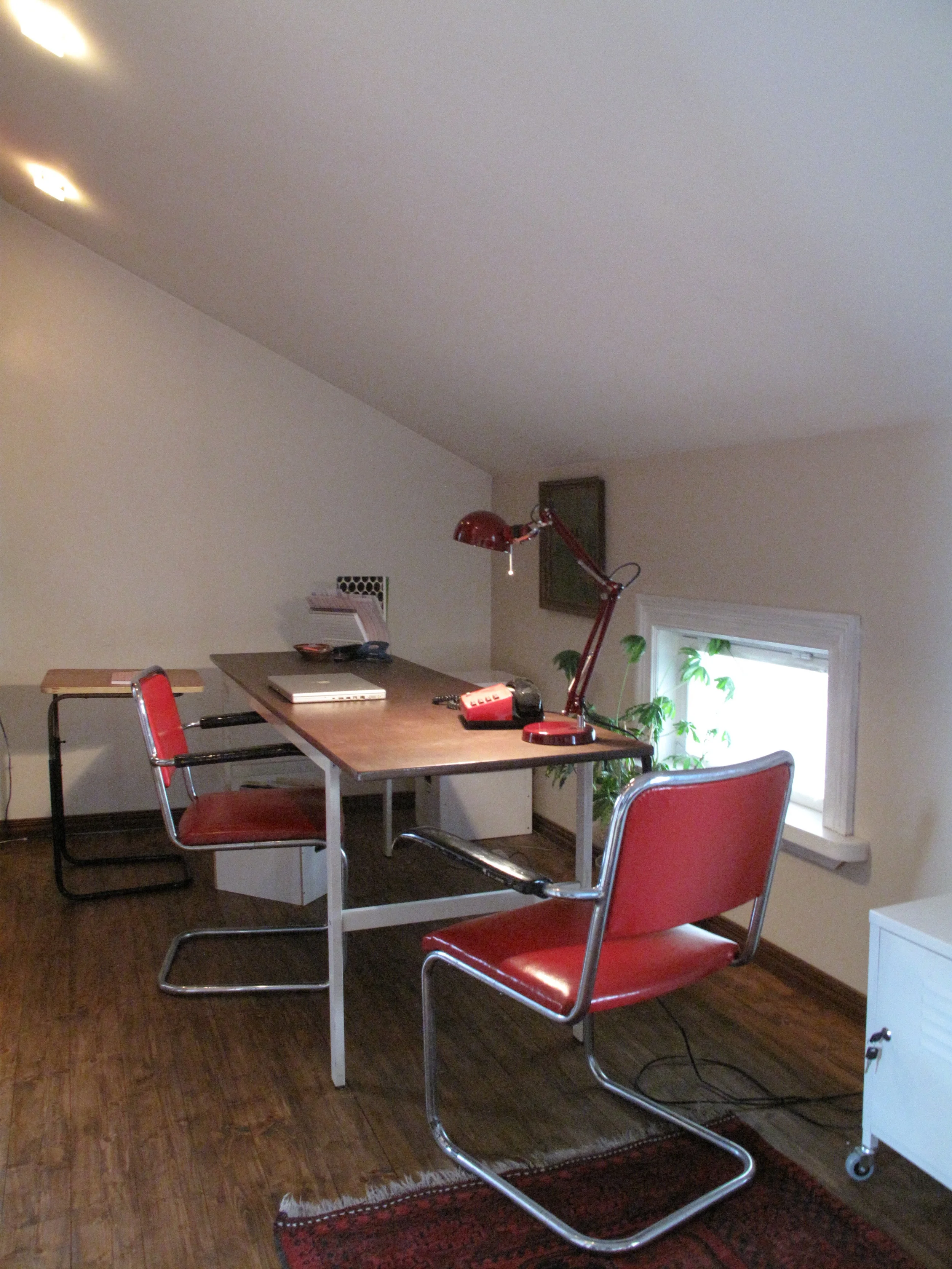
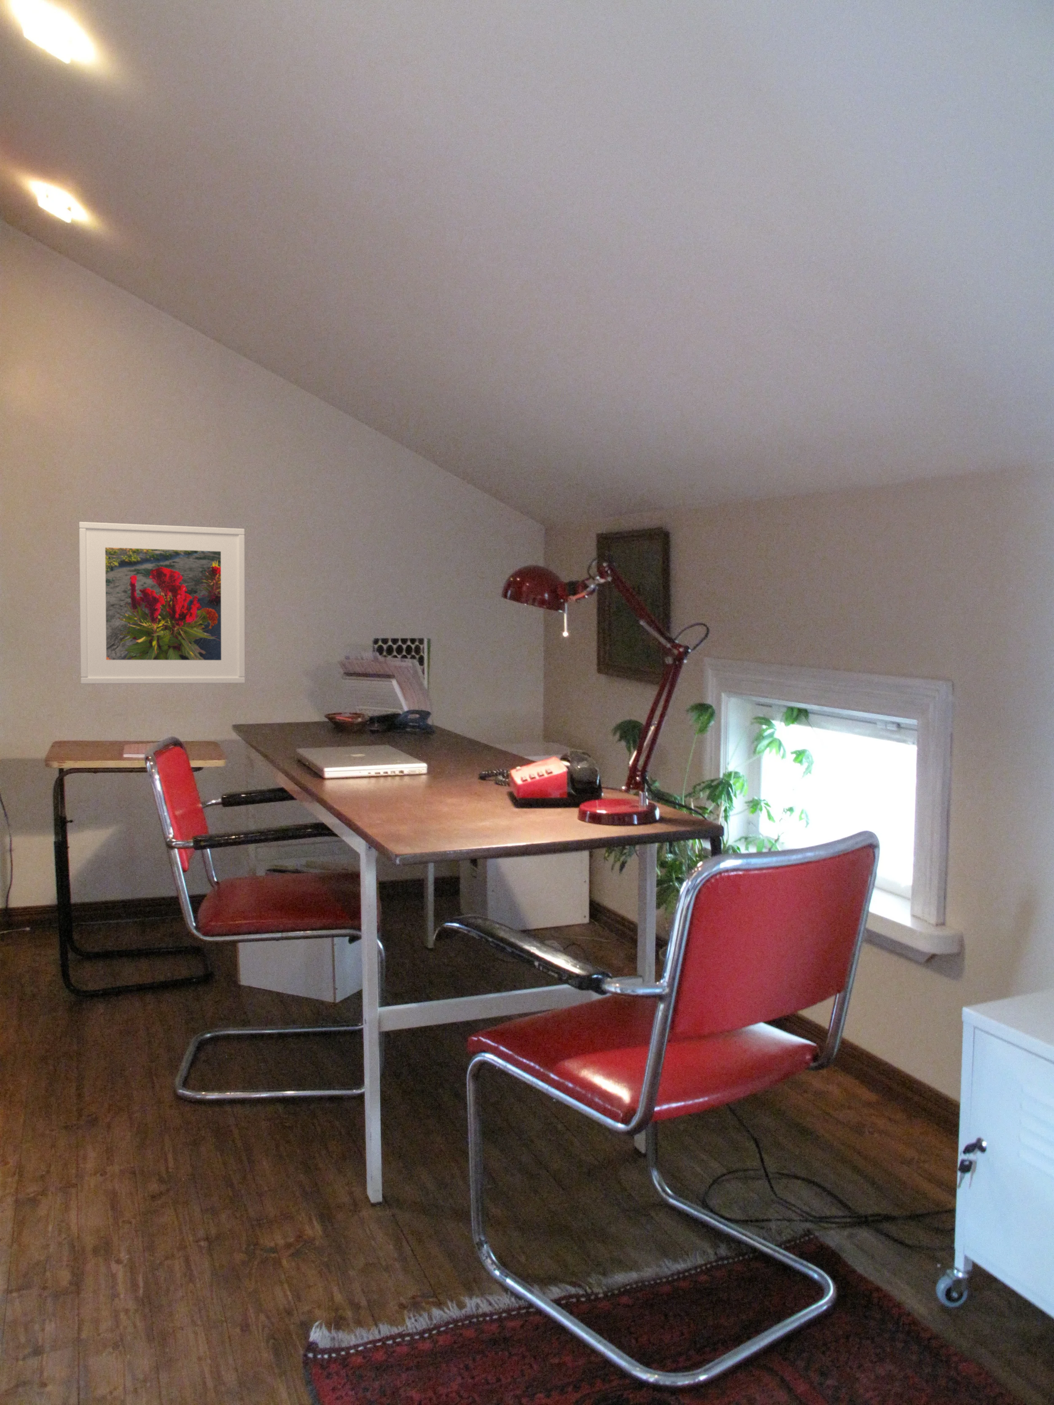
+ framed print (164, 605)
